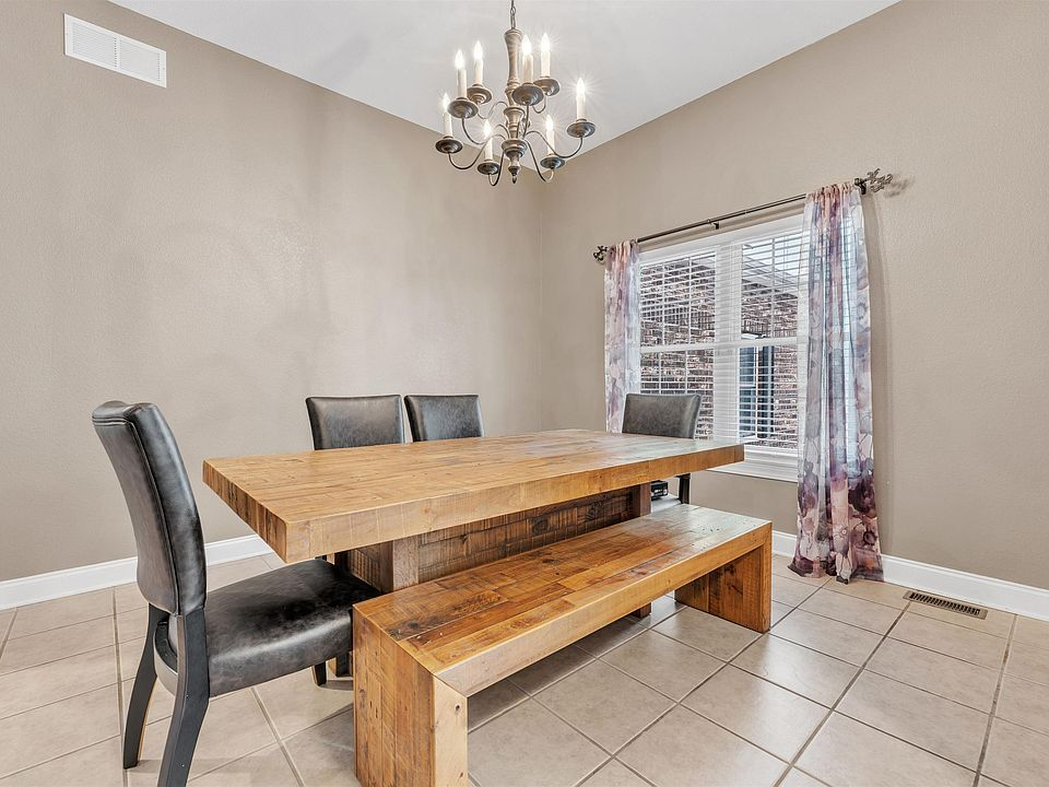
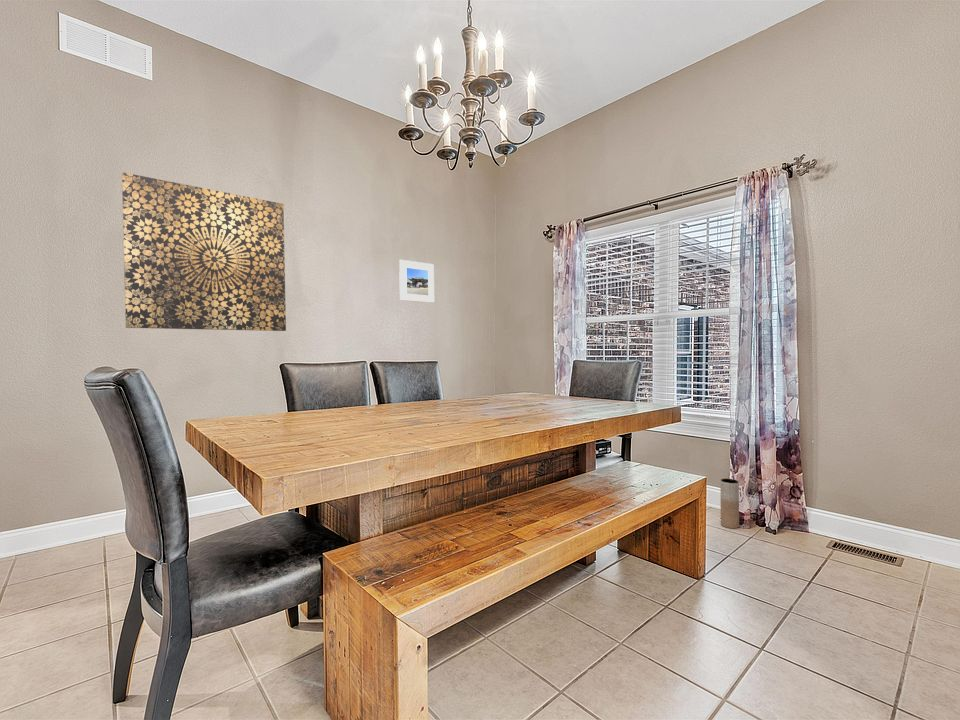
+ wall art (212, 260)
+ vase (729, 503)
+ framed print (417, 281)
